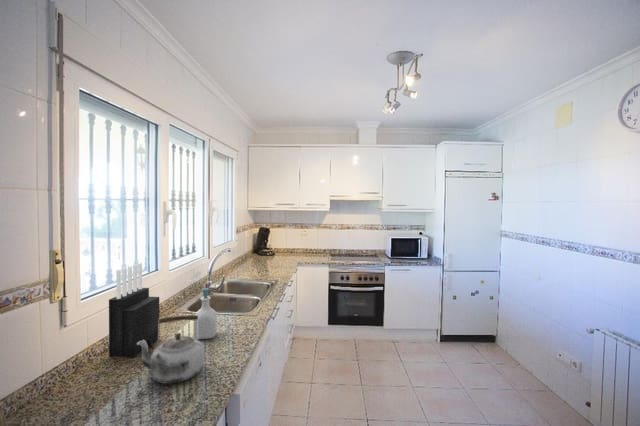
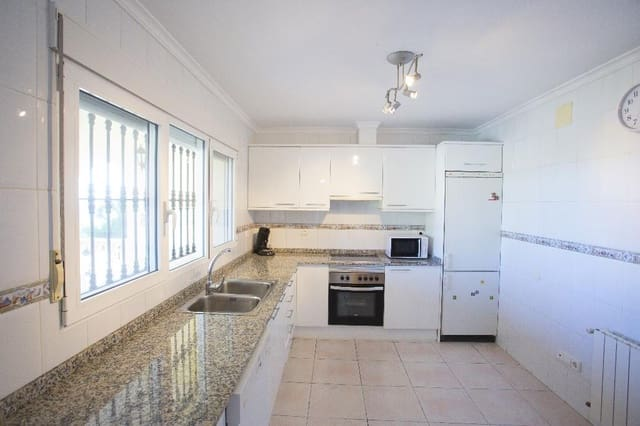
- kettle (171, 345)
- soap bottle (205, 312)
- knife block (138, 306)
